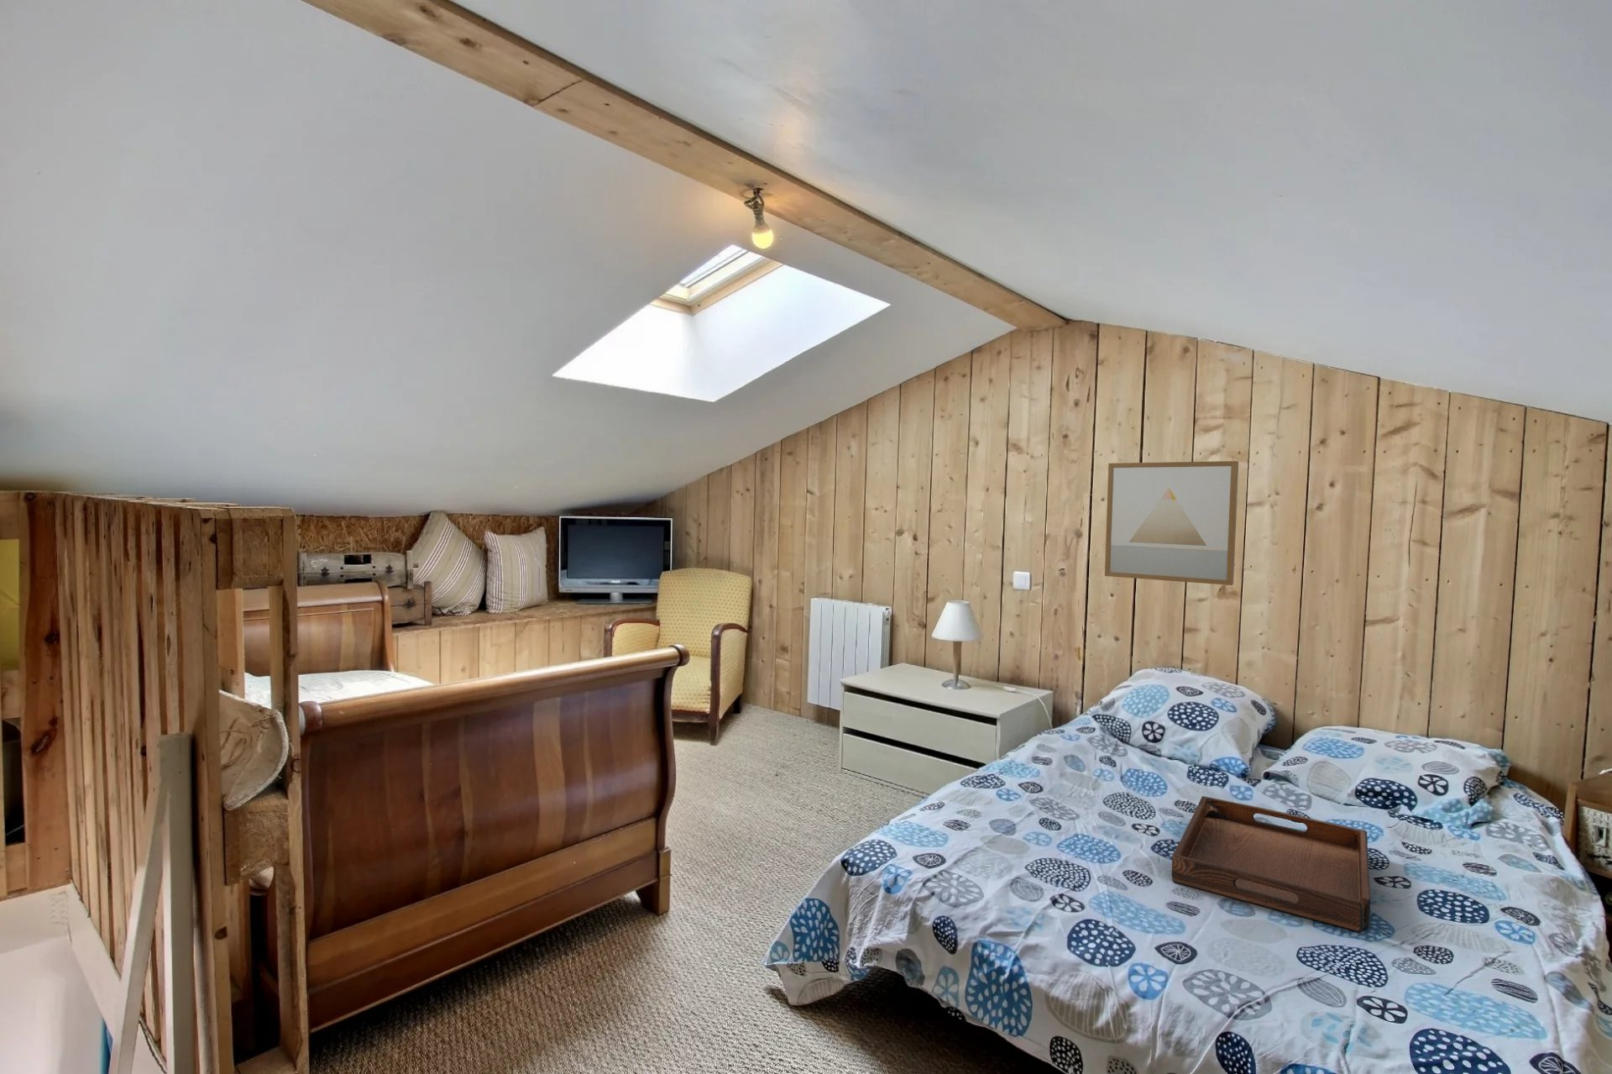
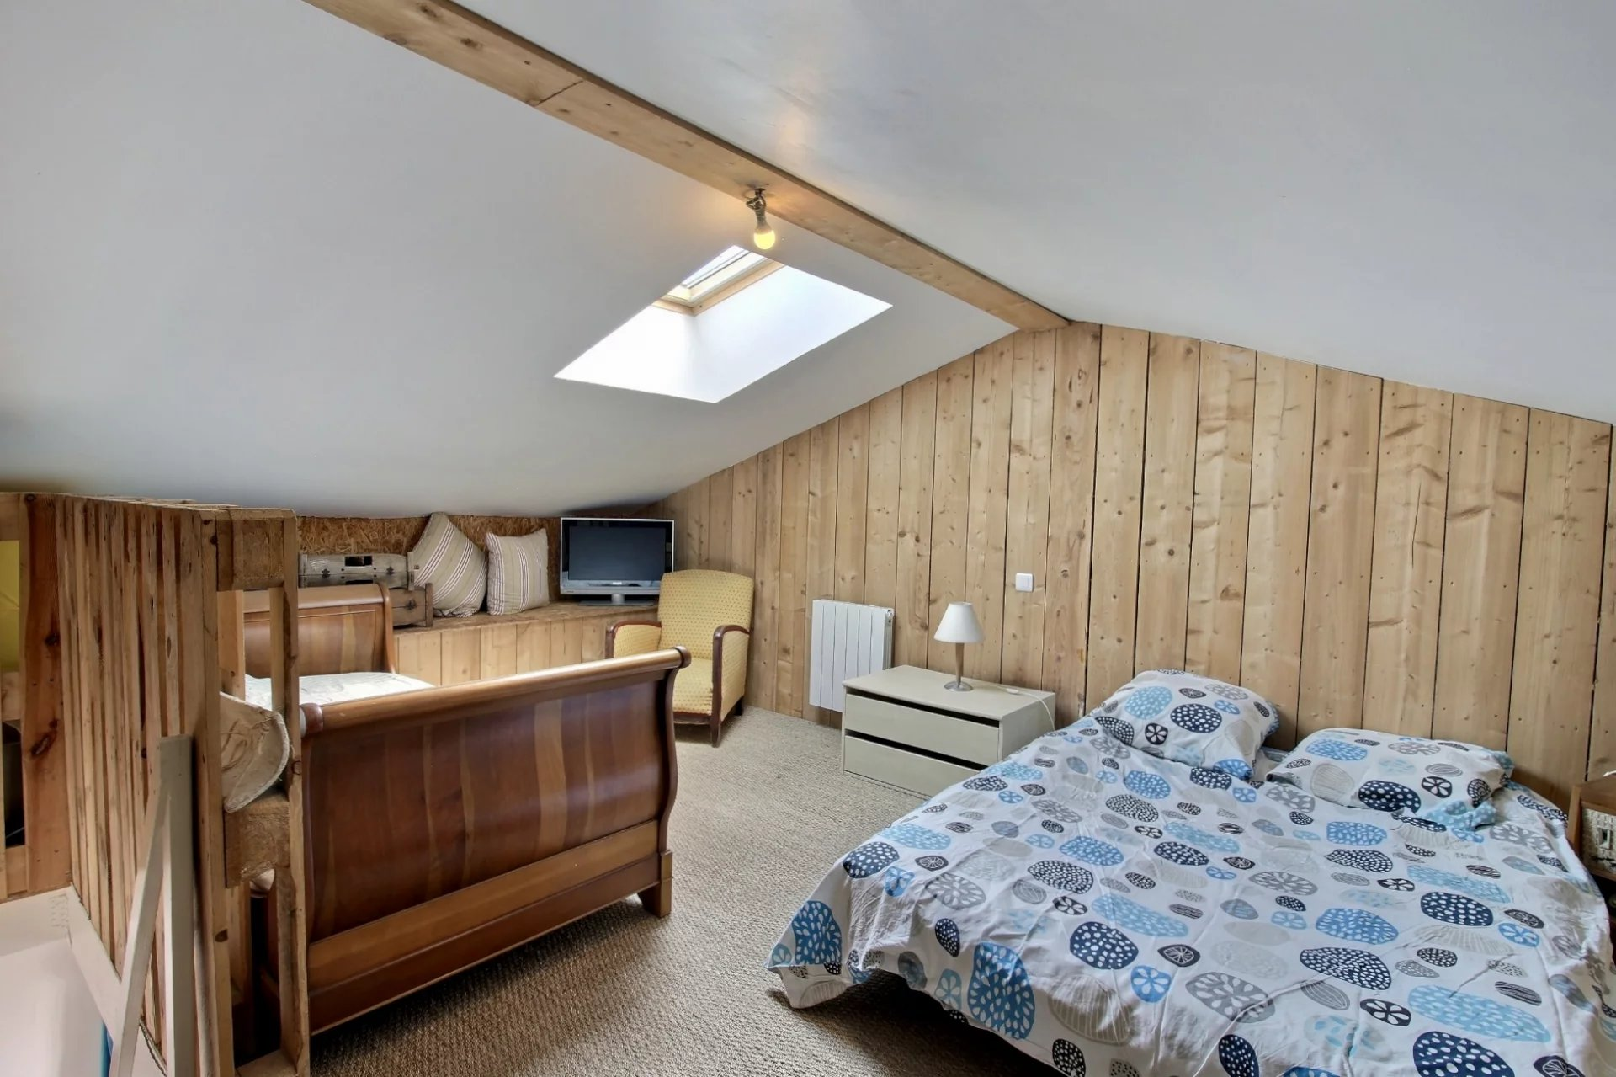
- wall art (1167, 521)
- serving tray (1273, 853)
